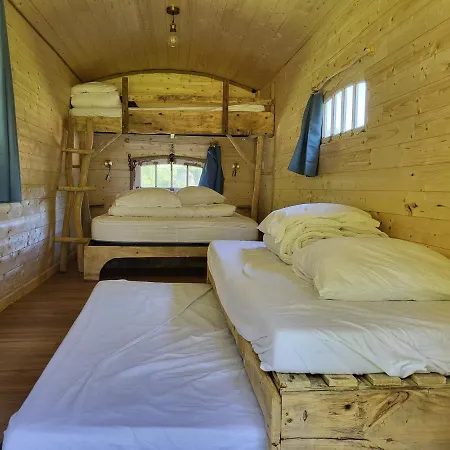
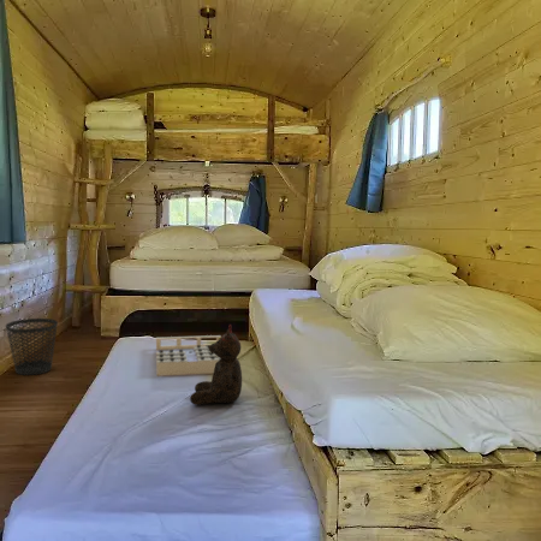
+ tray (191, 352)
+ wastebasket (32, 346)
+ teddy bear (216, 363)
